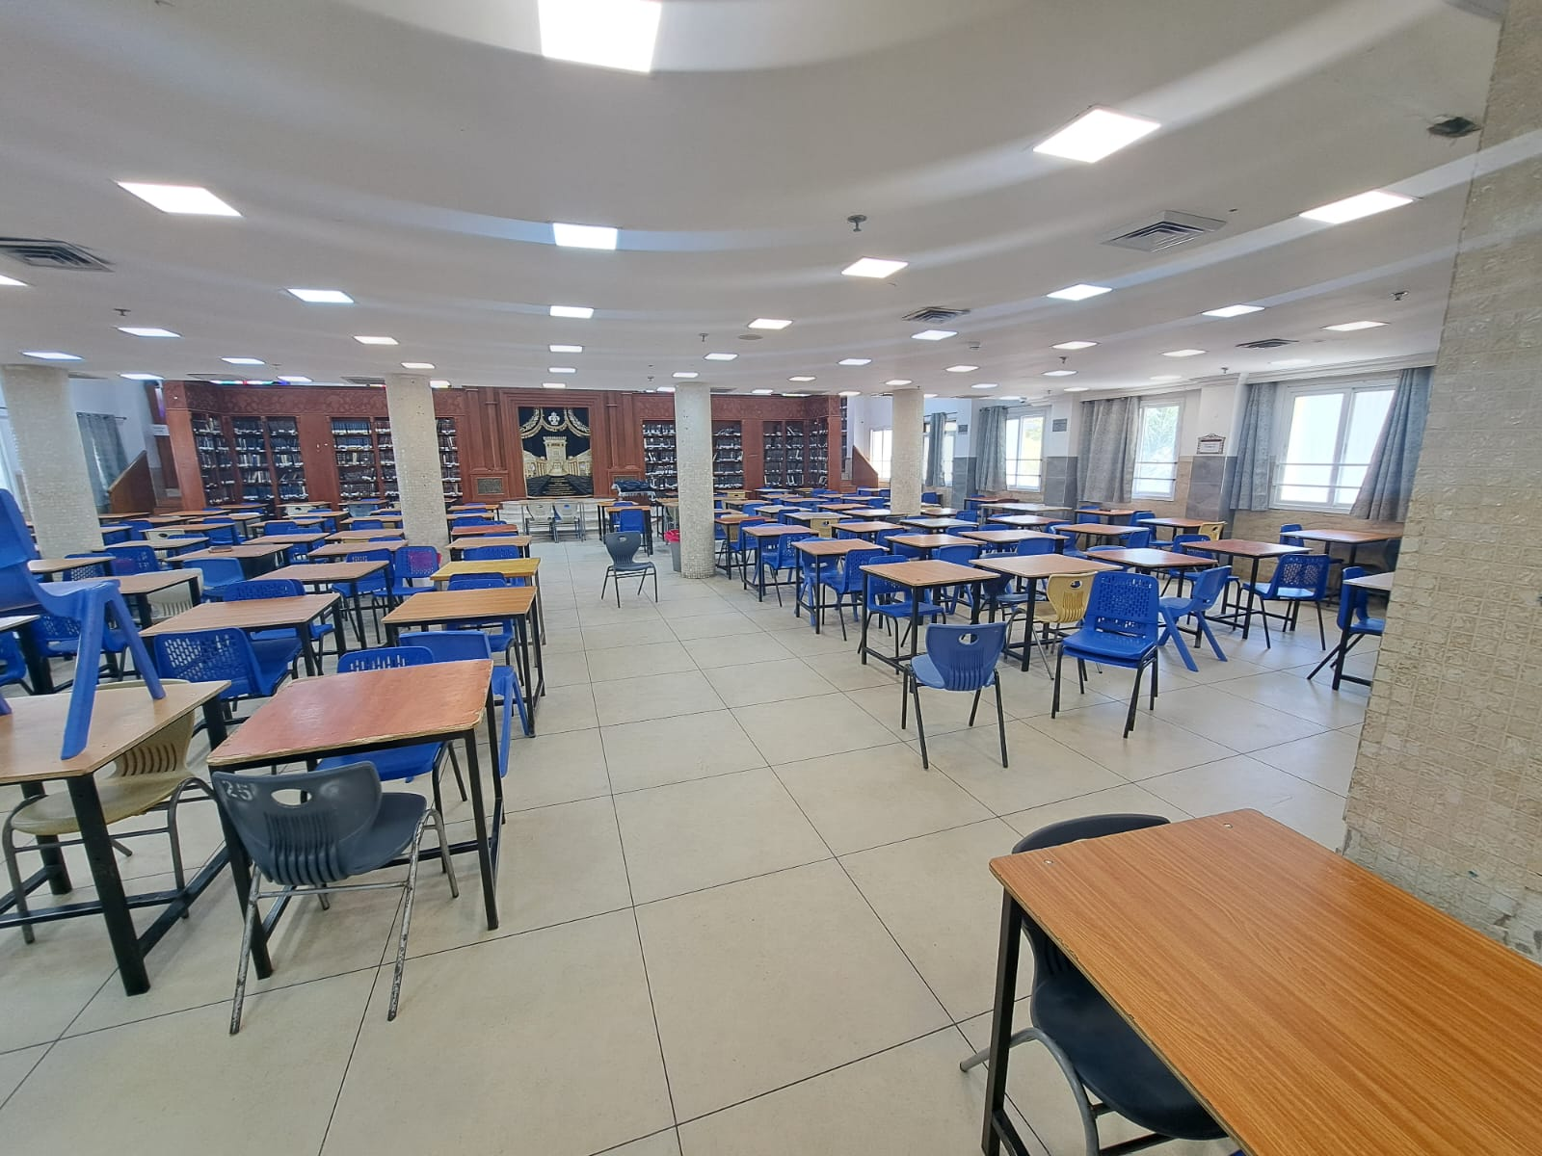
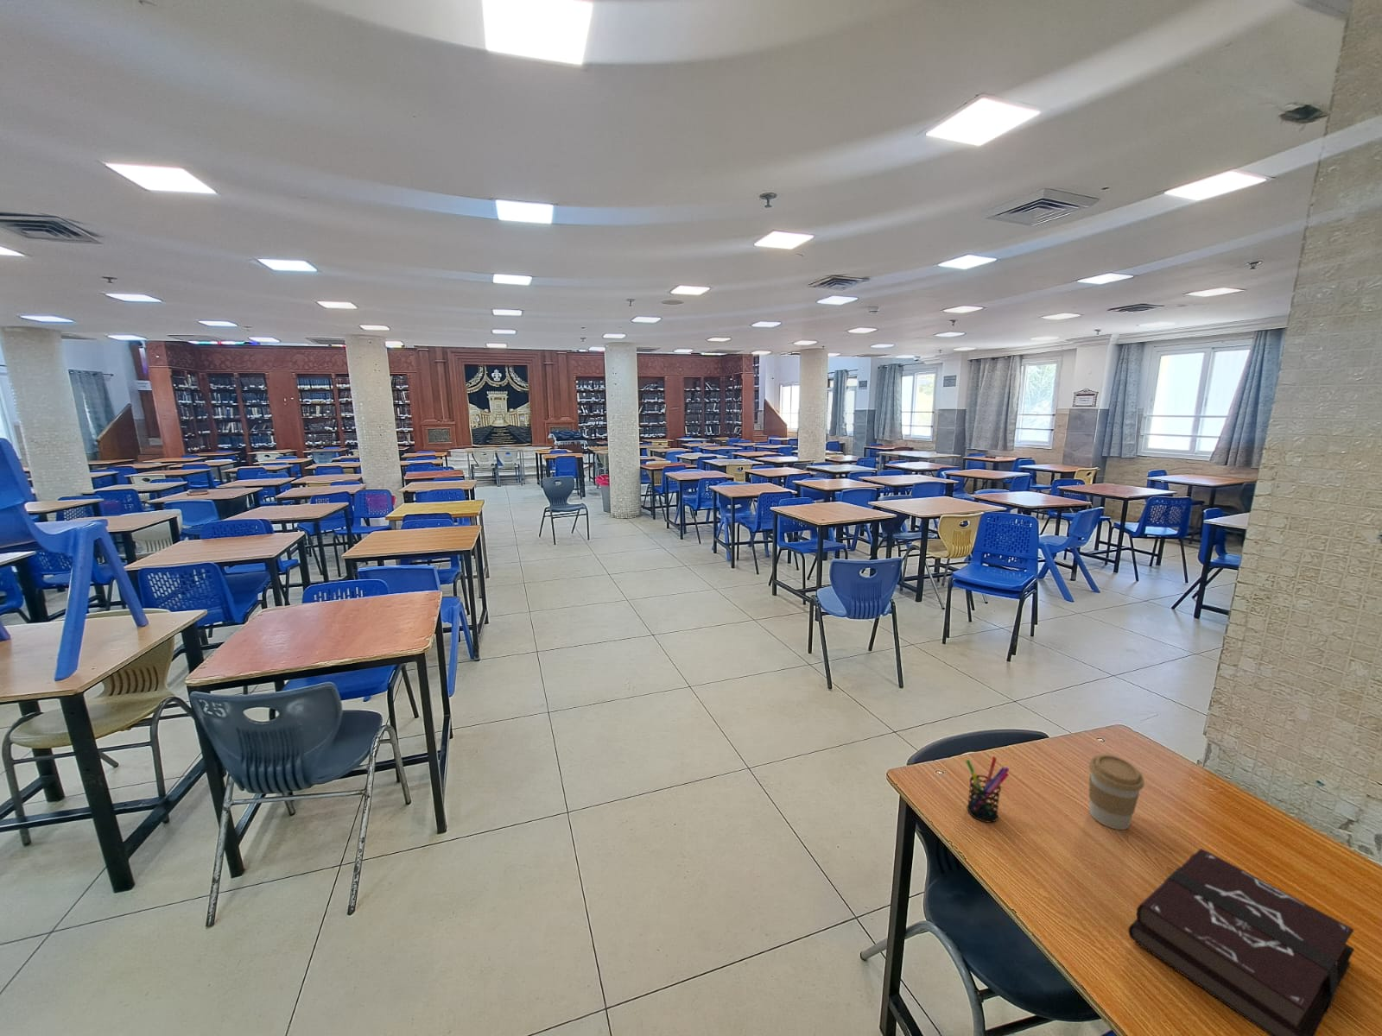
+ pen holder (983, 786)
+ hardback book (1239, 933)
+ coffee cup (1112, 791)
